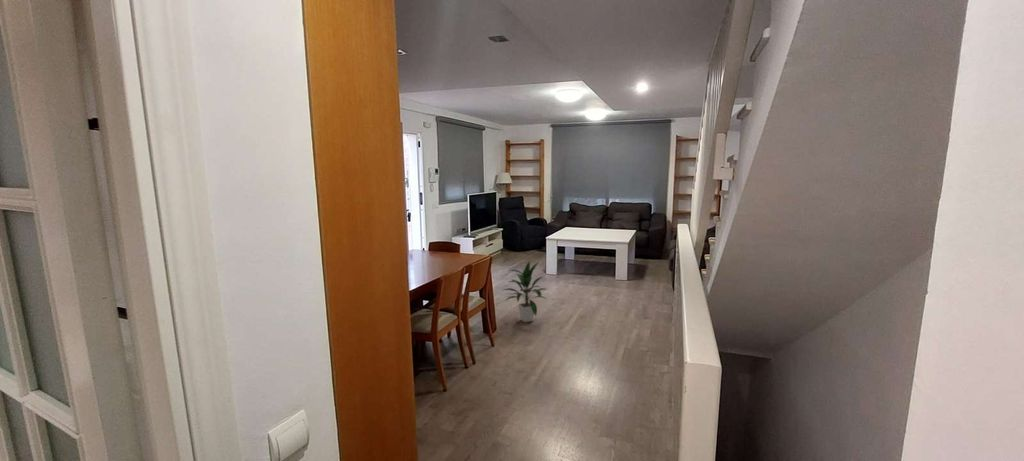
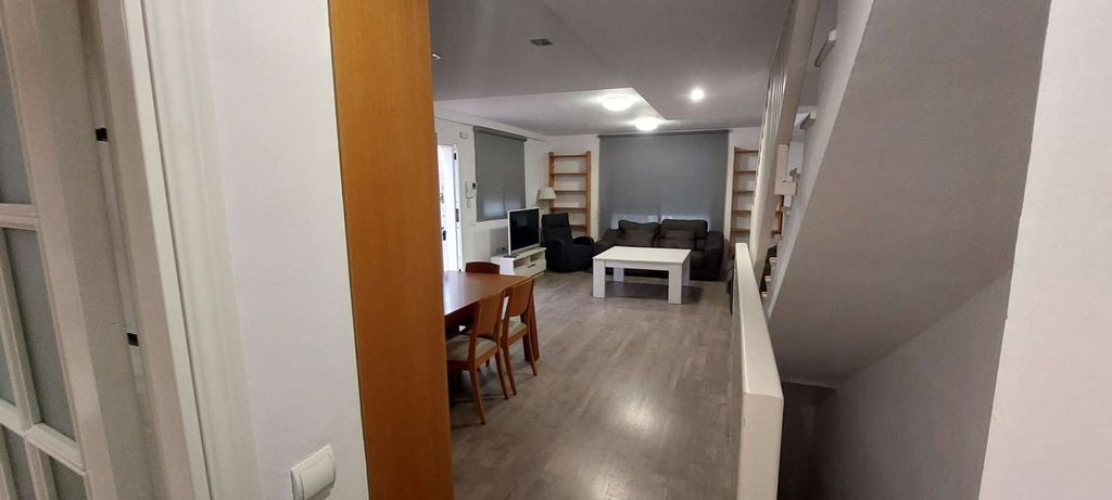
- indoor plant (526, 291)
